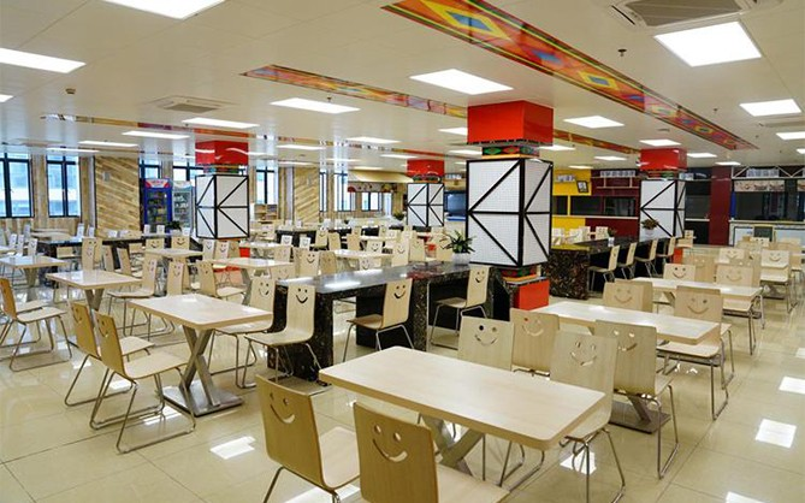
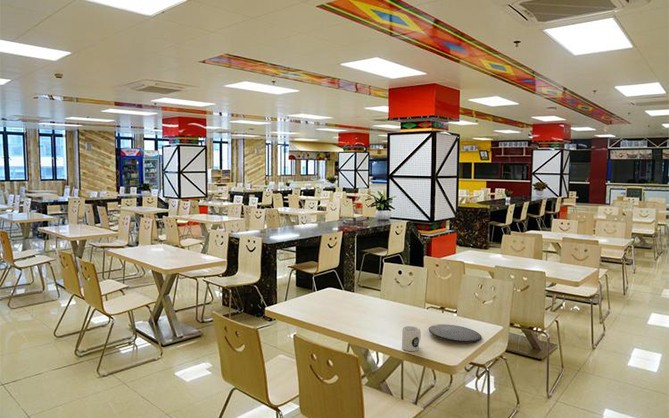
+ plate (454, 332)
+ mug (412, 337)
